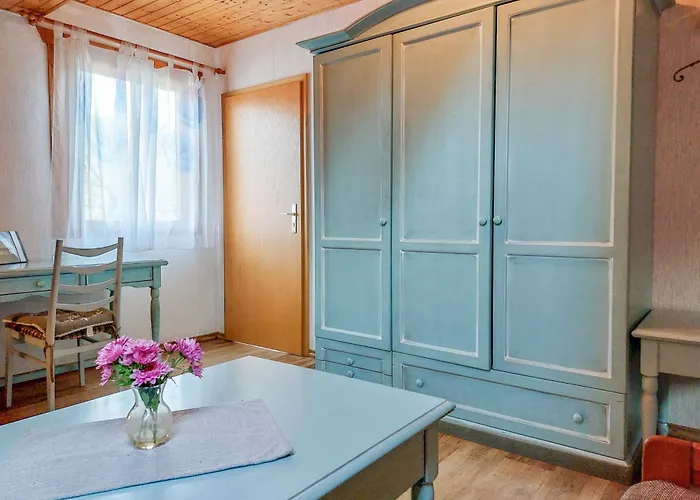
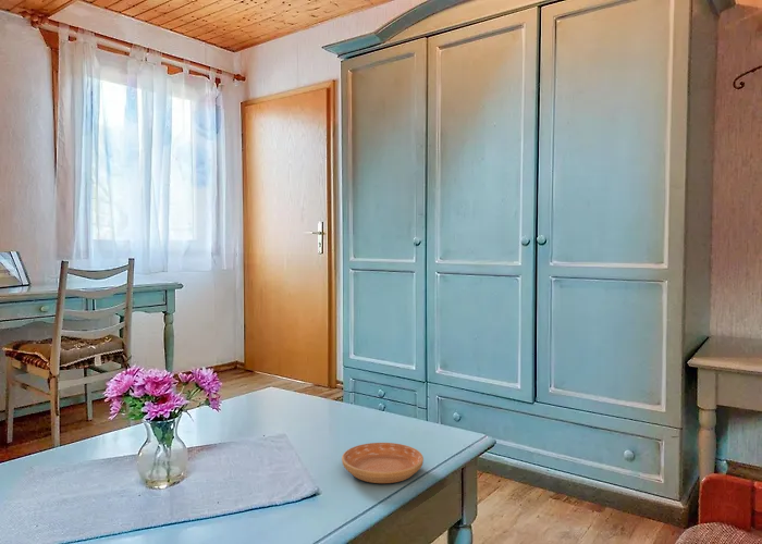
+ saucer (382, 462)
